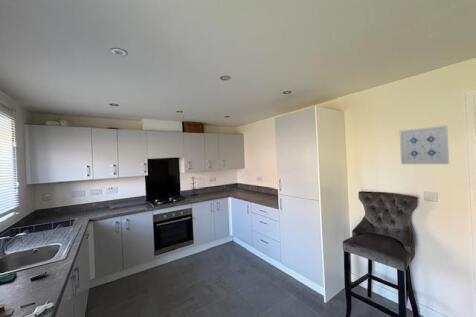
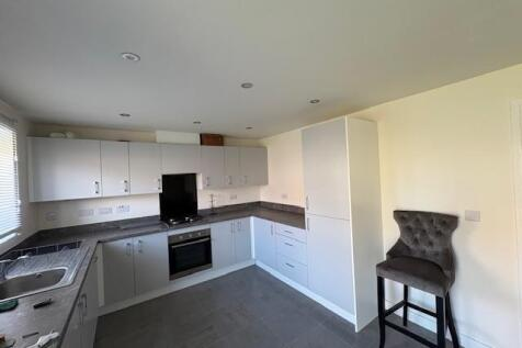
- wall art (422, 146)
